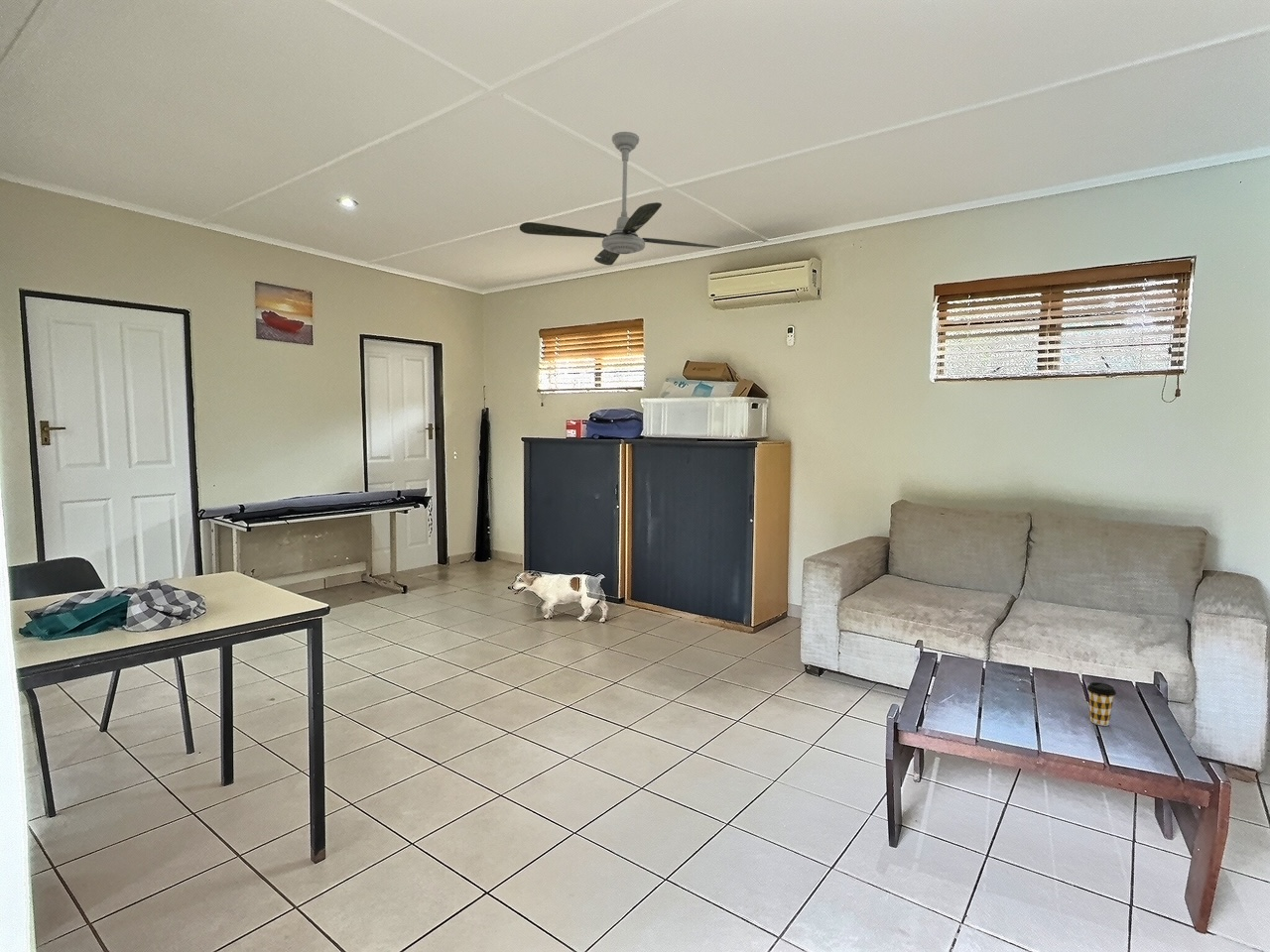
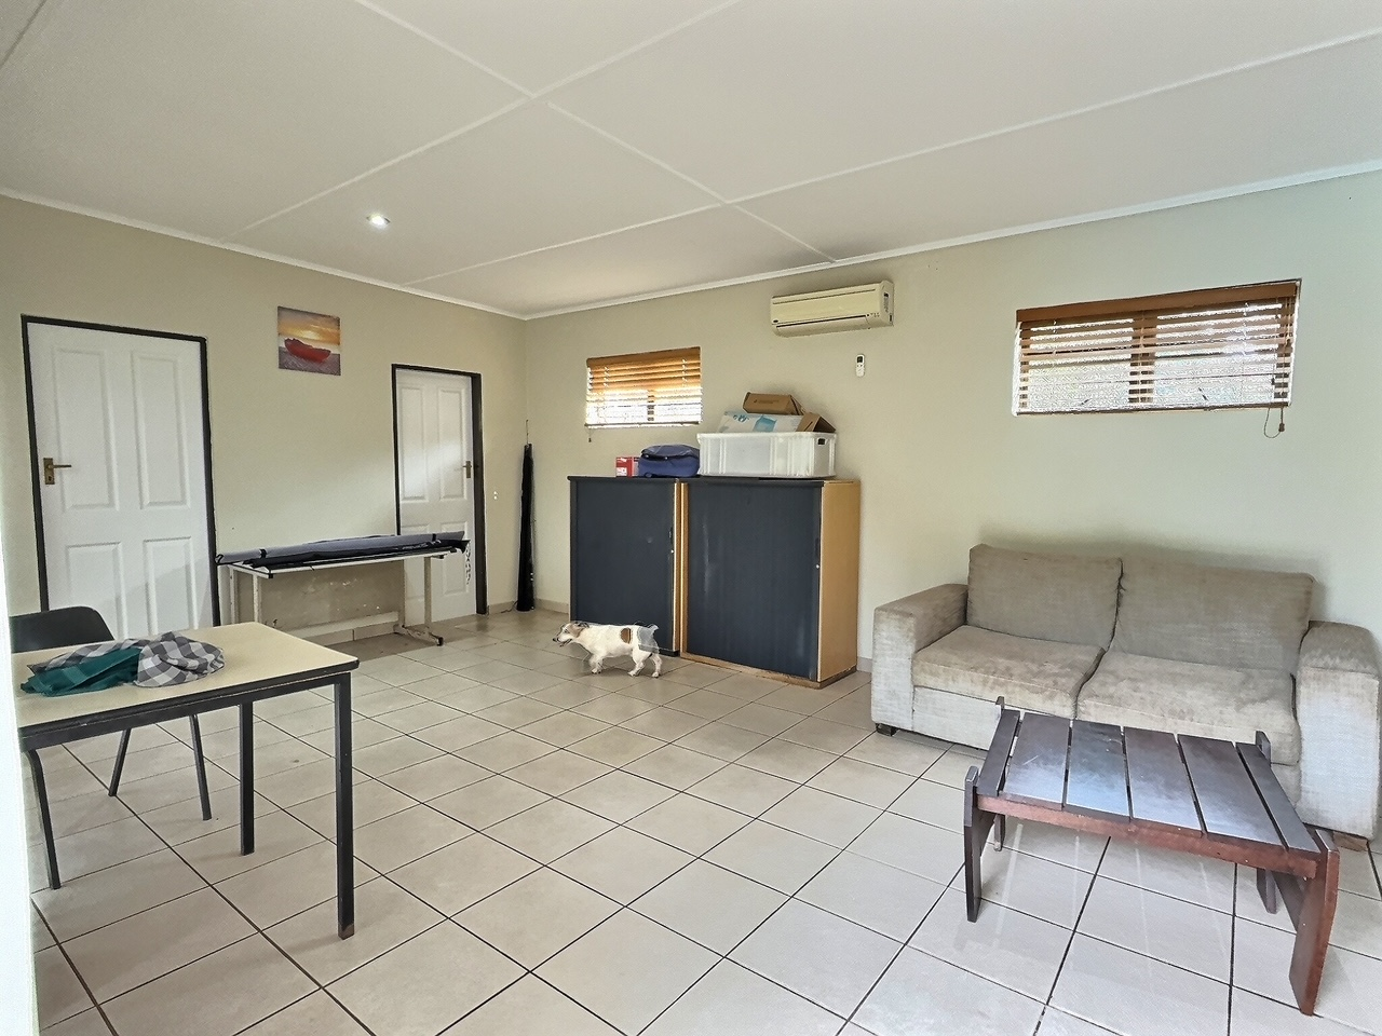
- ceiling fan (623, 192)
- coffee cup (1100, 704)
